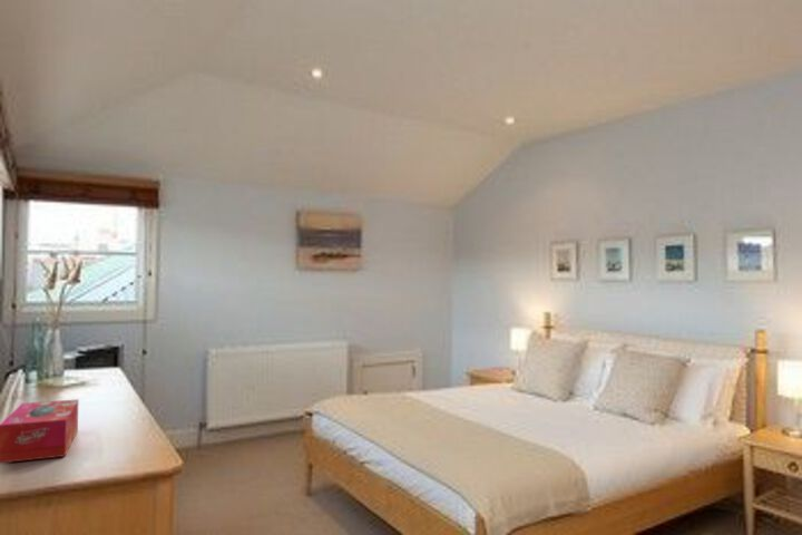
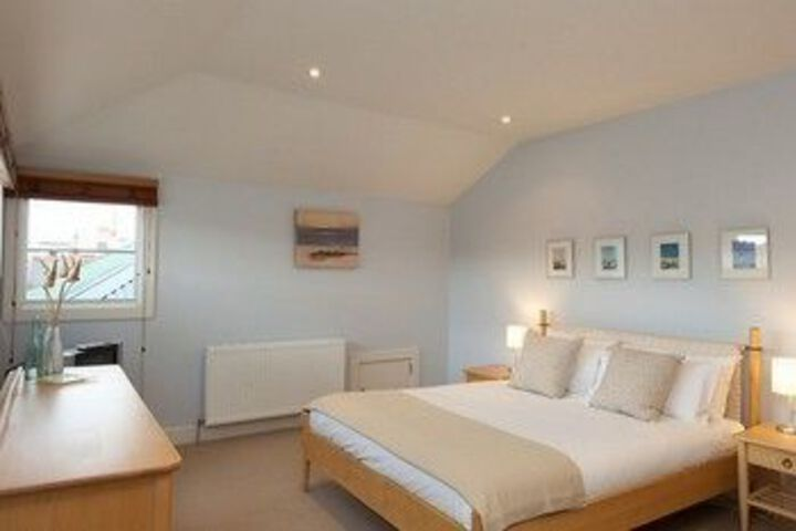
- tissue box (41, 428)
